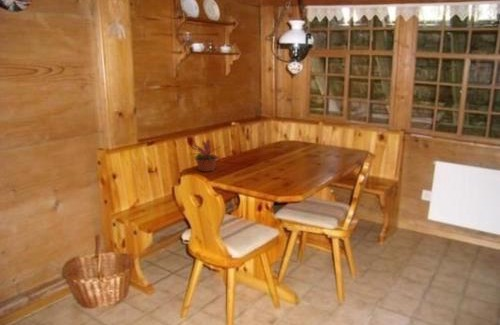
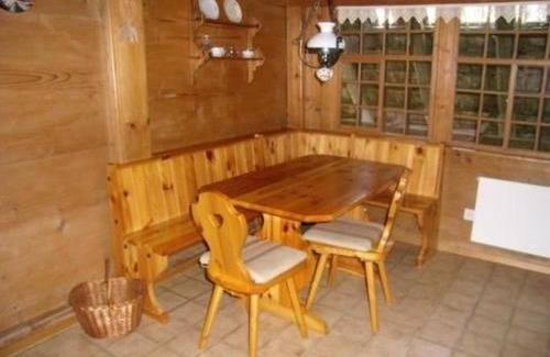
- potted plant (206, 154)
